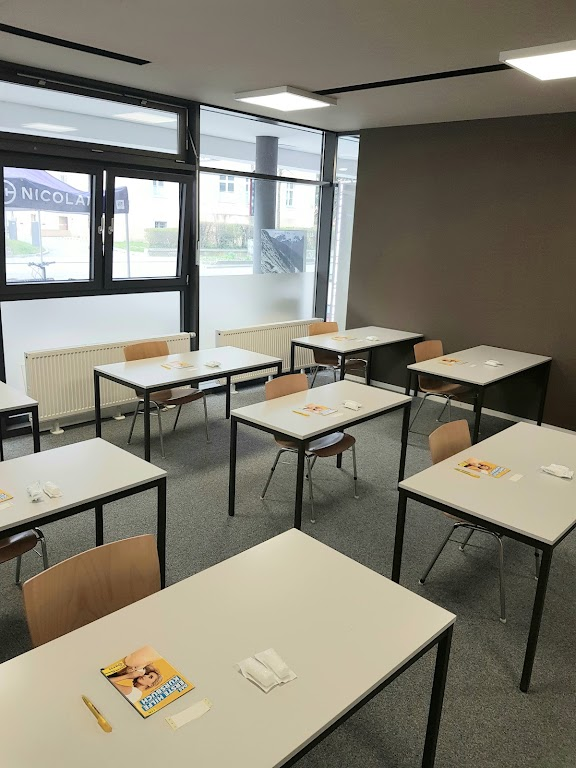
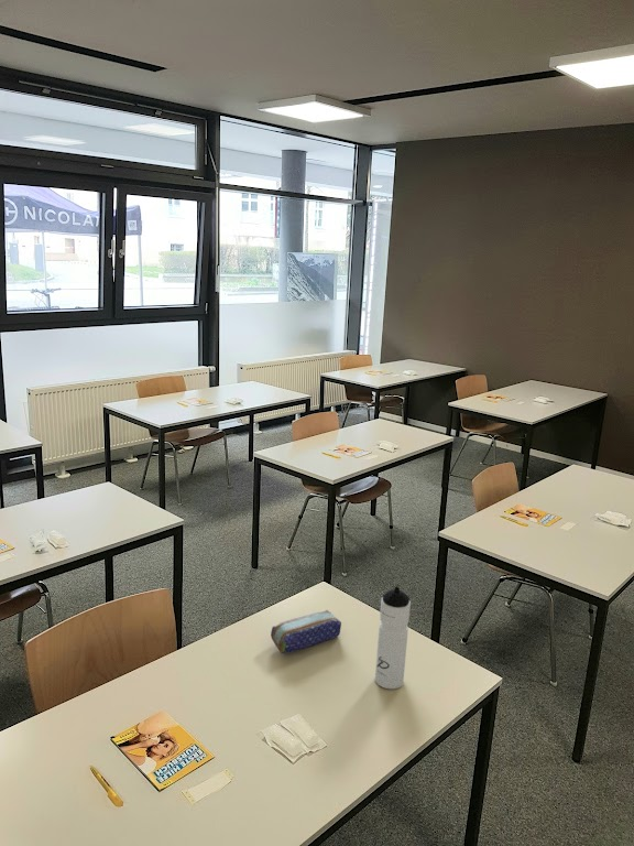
+ pencil case (306, 630)
+ water bottle (393, 634)
